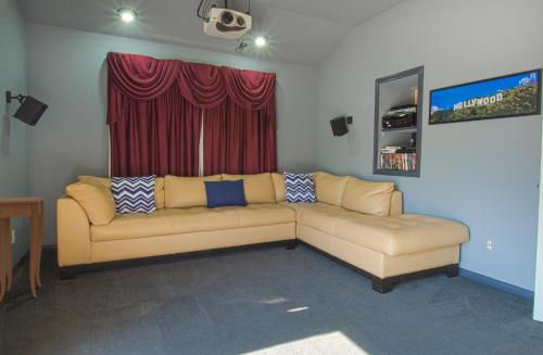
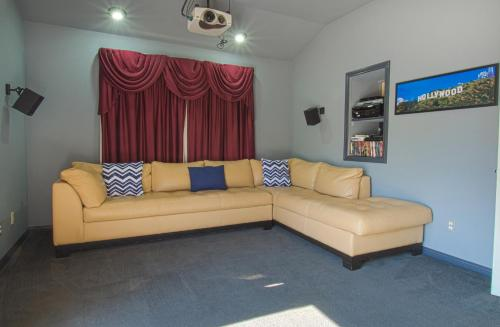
- side table (10, 246)
